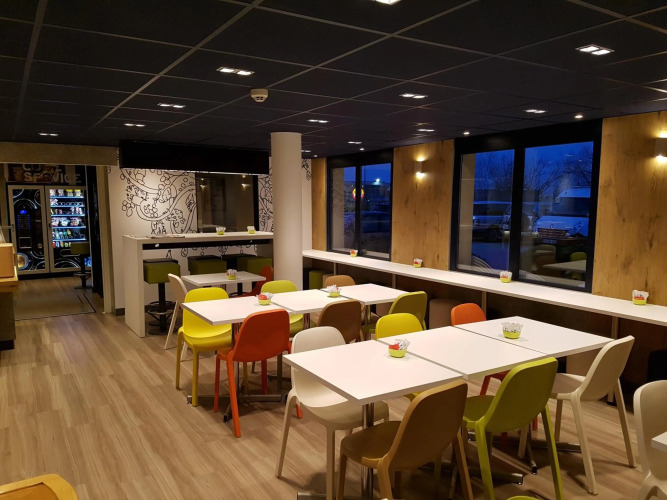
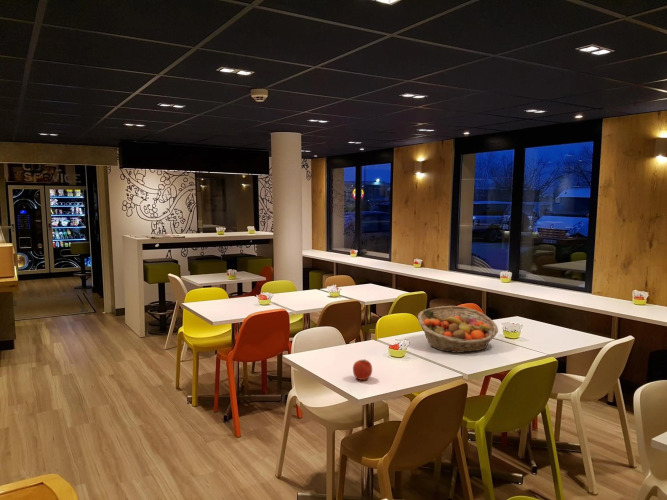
+ fruit basket (456, 328)
+ apple (362, 368)
